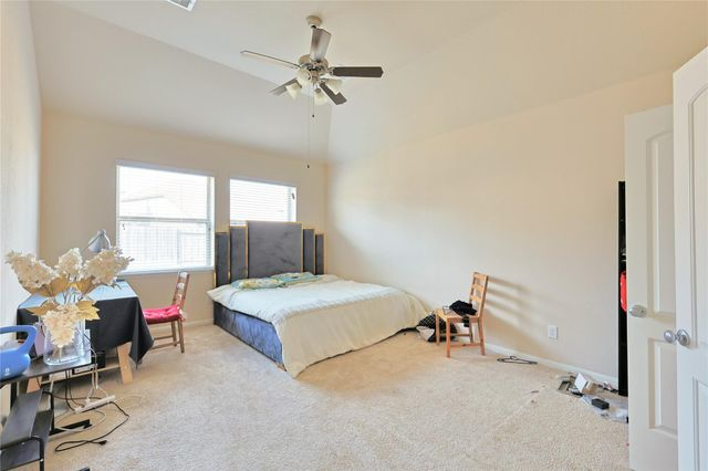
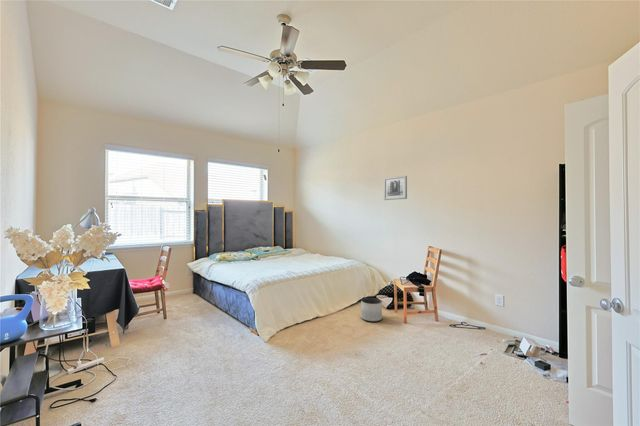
+ wall art (395, 188)
+ planter (371, 309)
